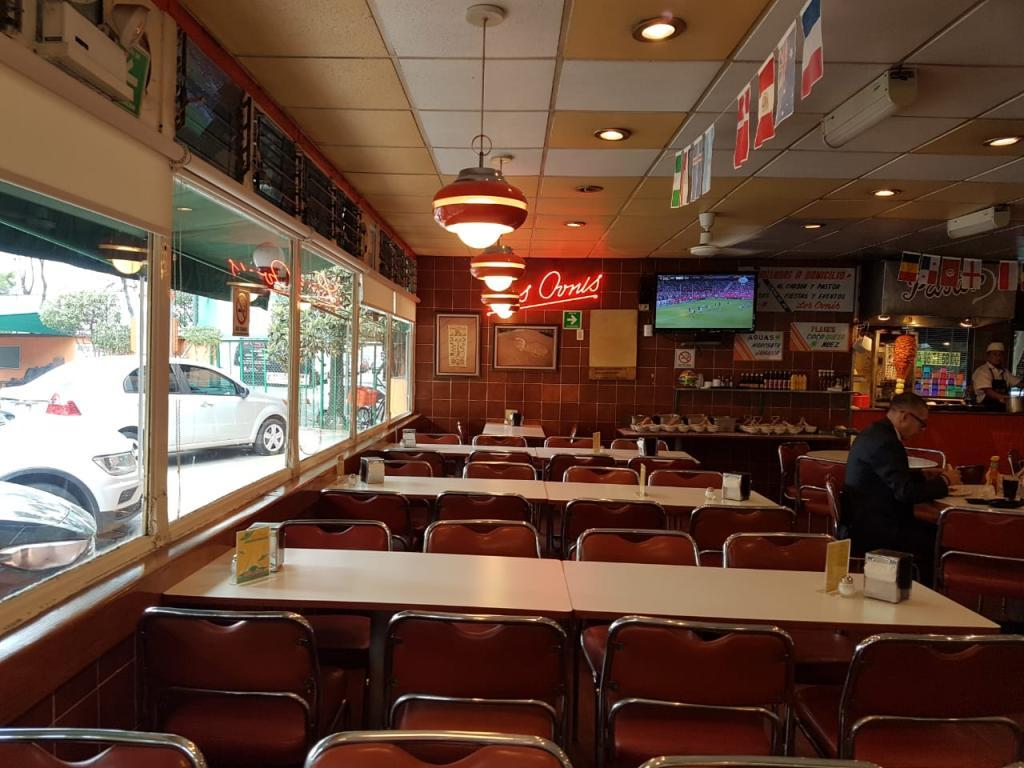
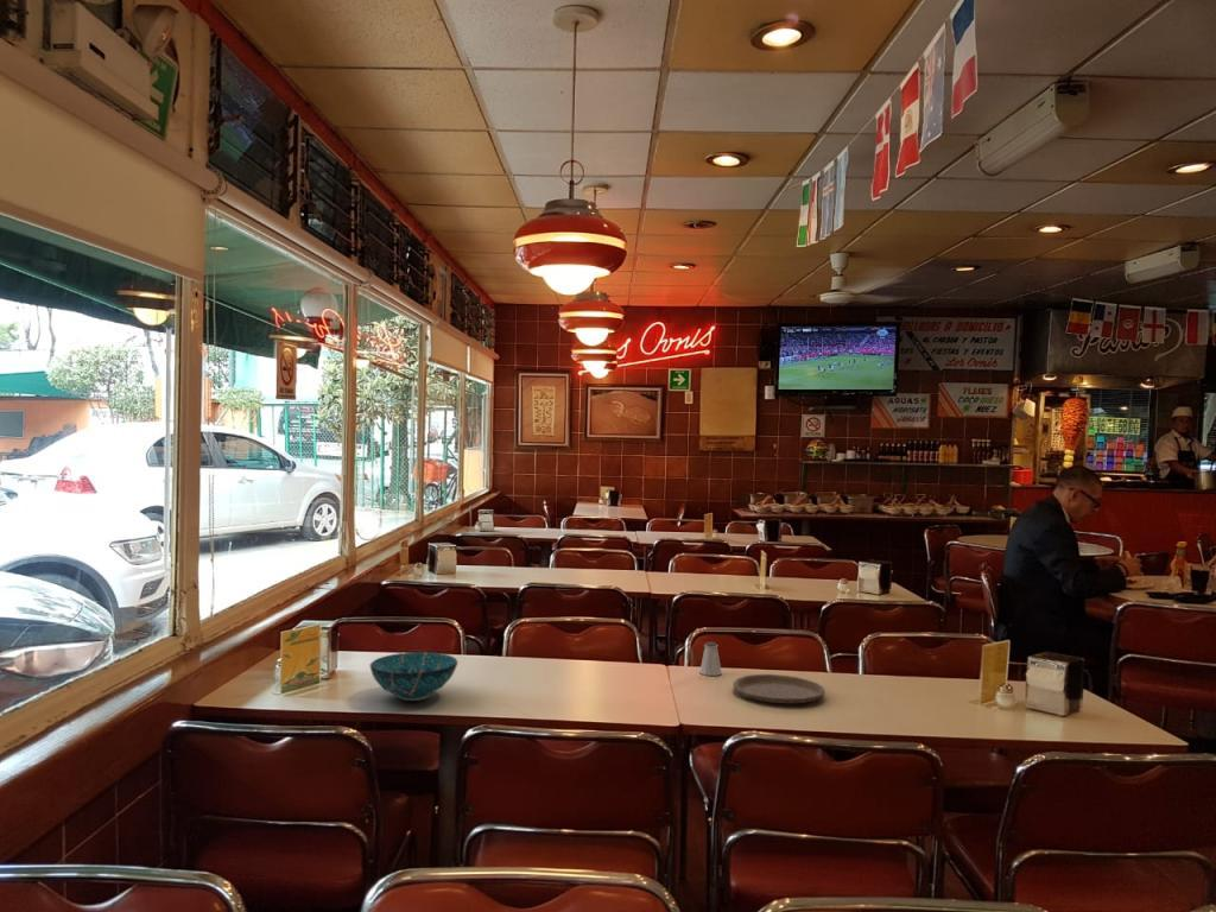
+ plate (778, 689)
+ saltshaker (710, 658)
+ decorative bowl (413, 678)
